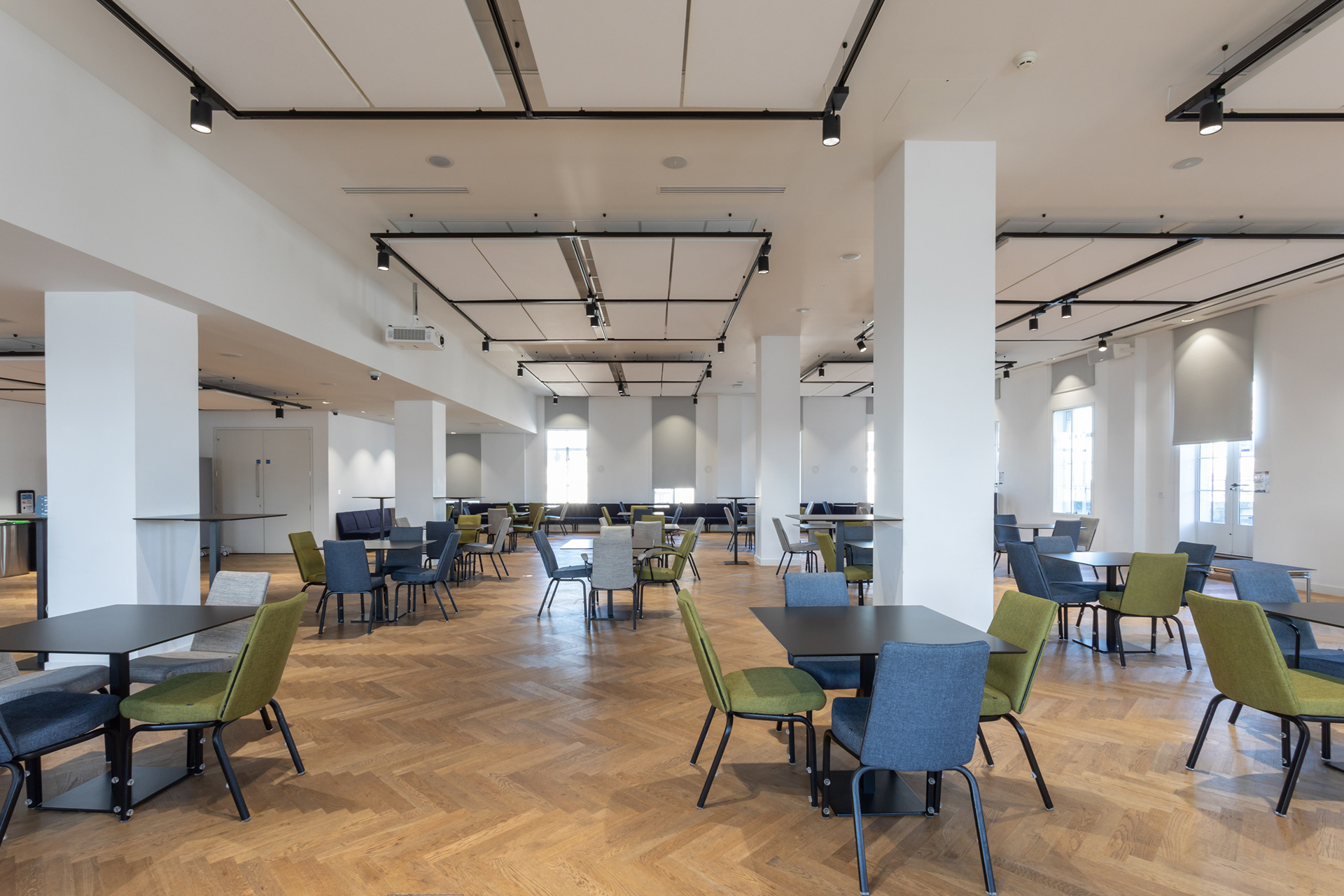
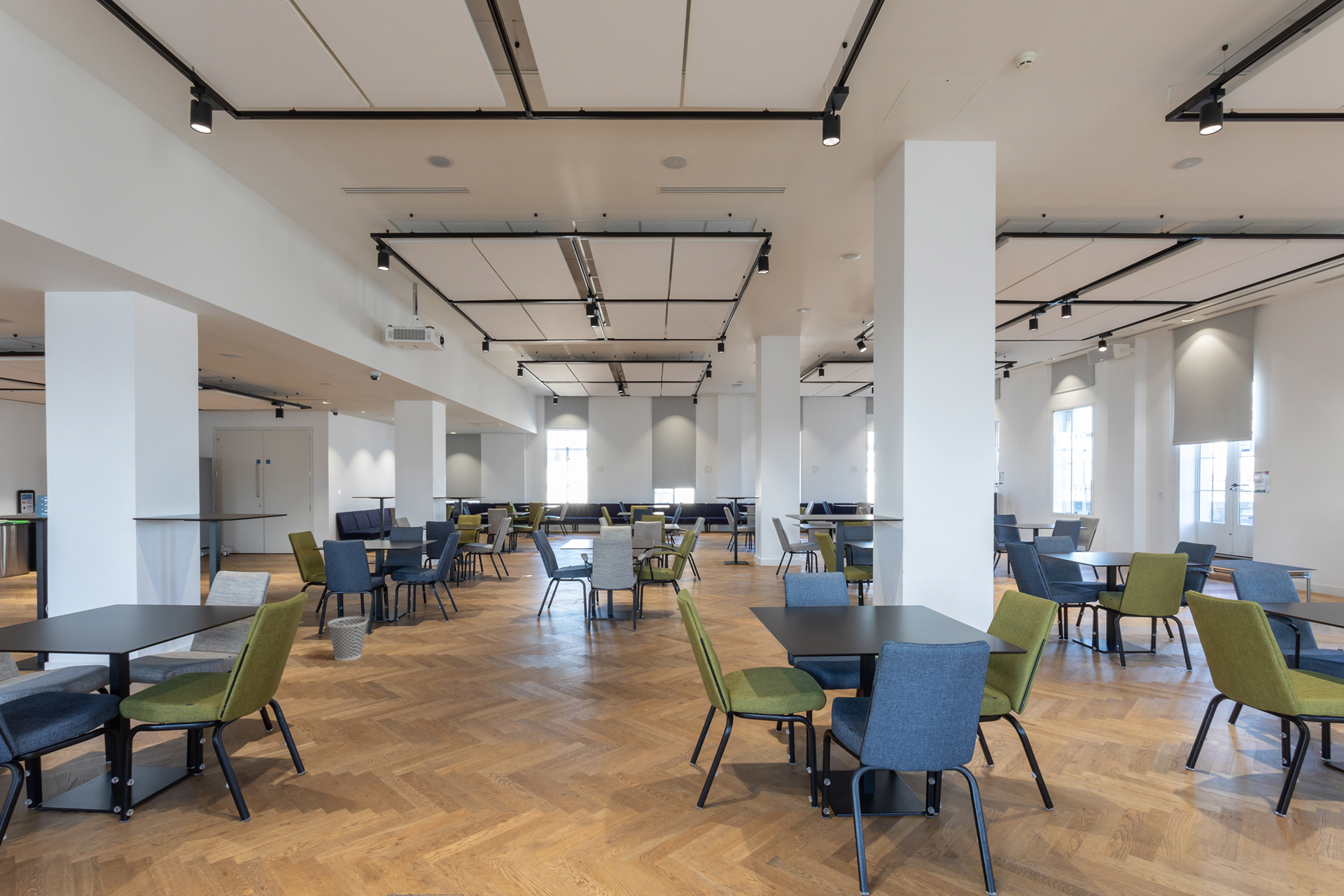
+ wastebasket (348, 639)
